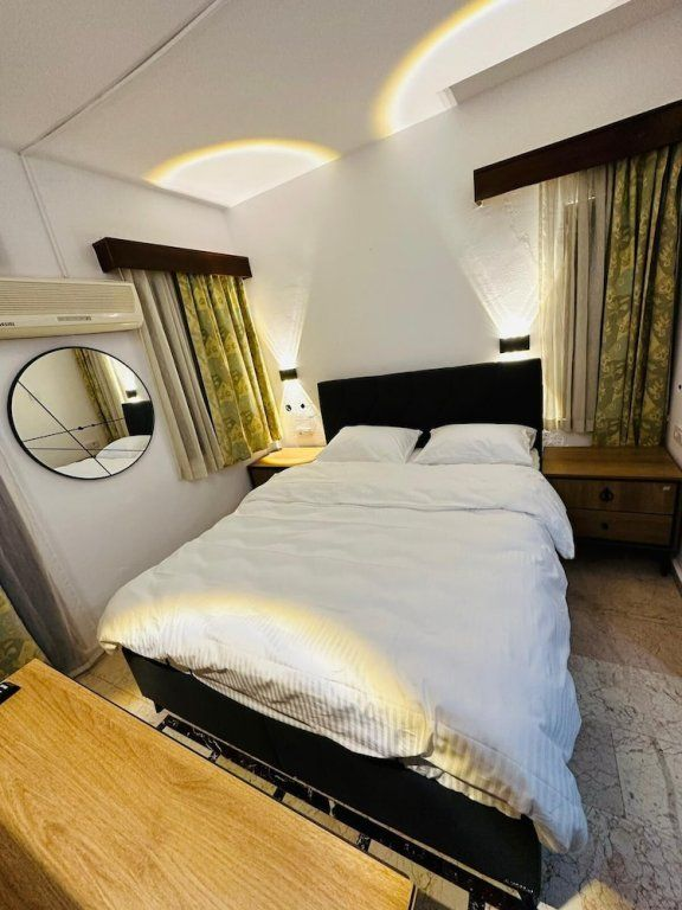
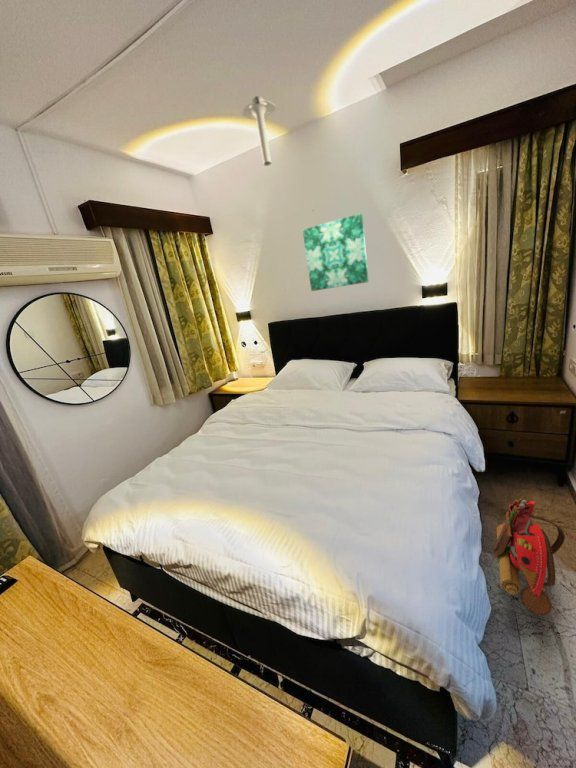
+ ceiling light (262, 132)
+ backpack (527, 548)
+ wall art (335, 255)
